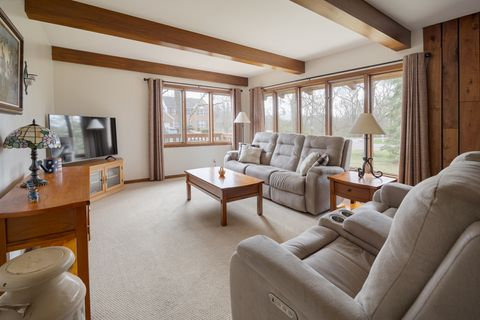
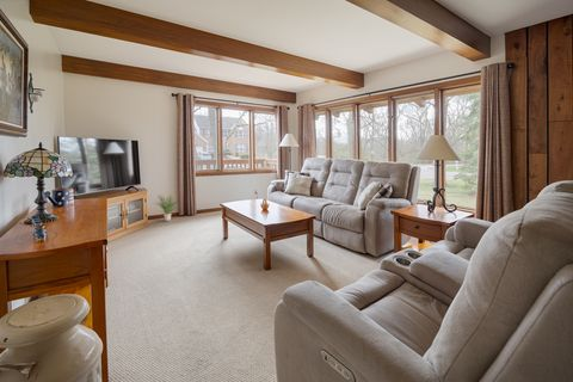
+ potted plant (167, 207)
